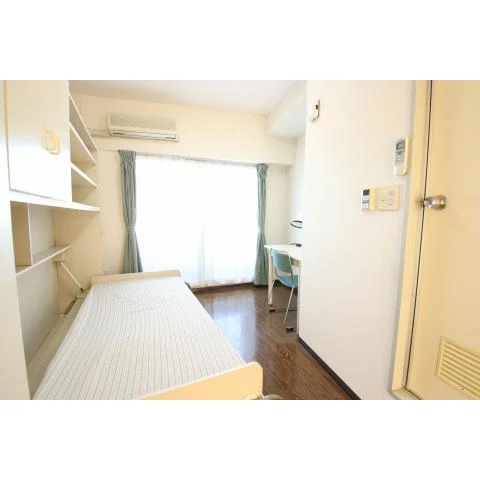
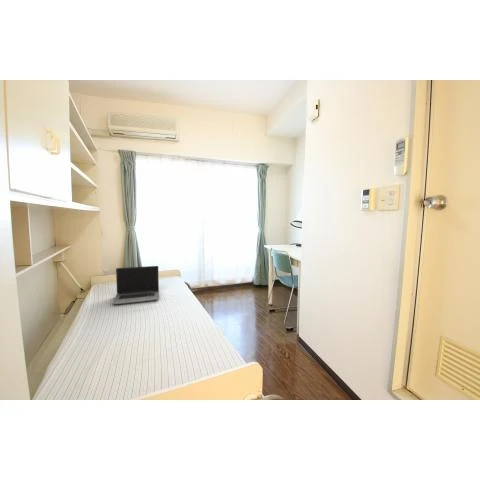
+ laptop computer (137, 284)
